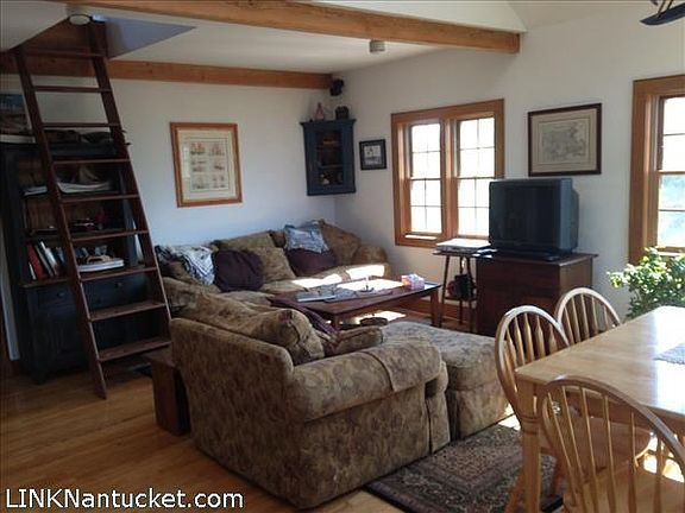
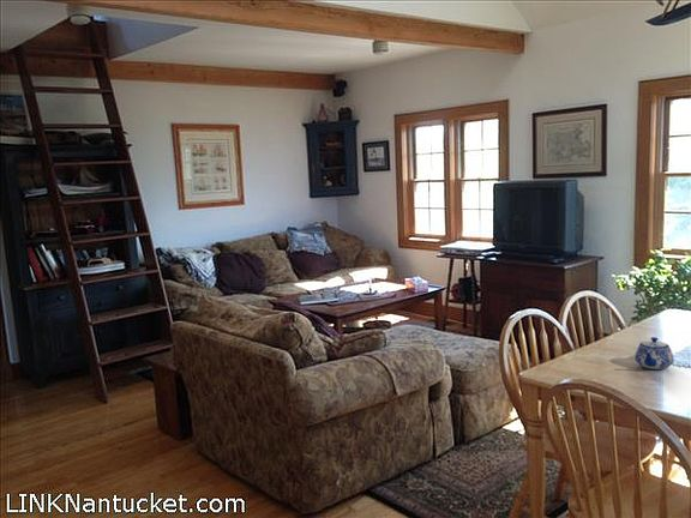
+ teapot (653, 353)
